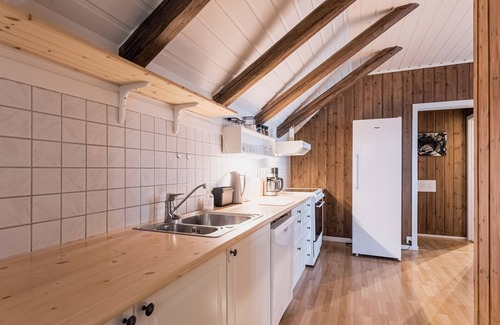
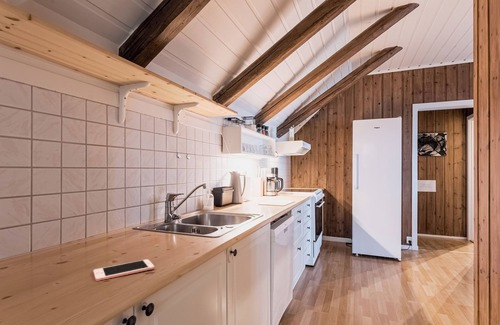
+ cell phone (124, 269)
